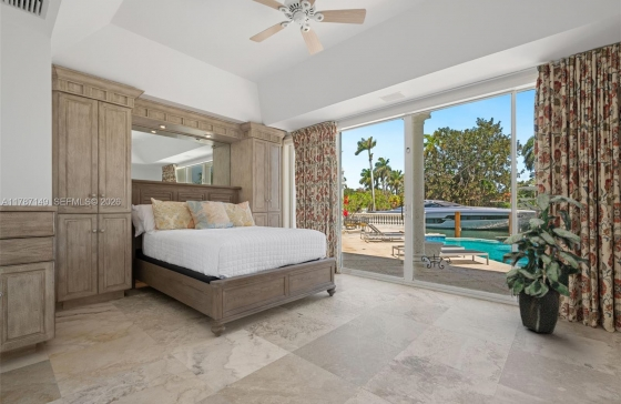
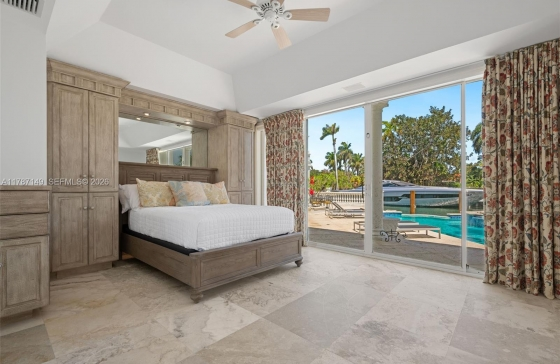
- indoor plant (537, 256)
